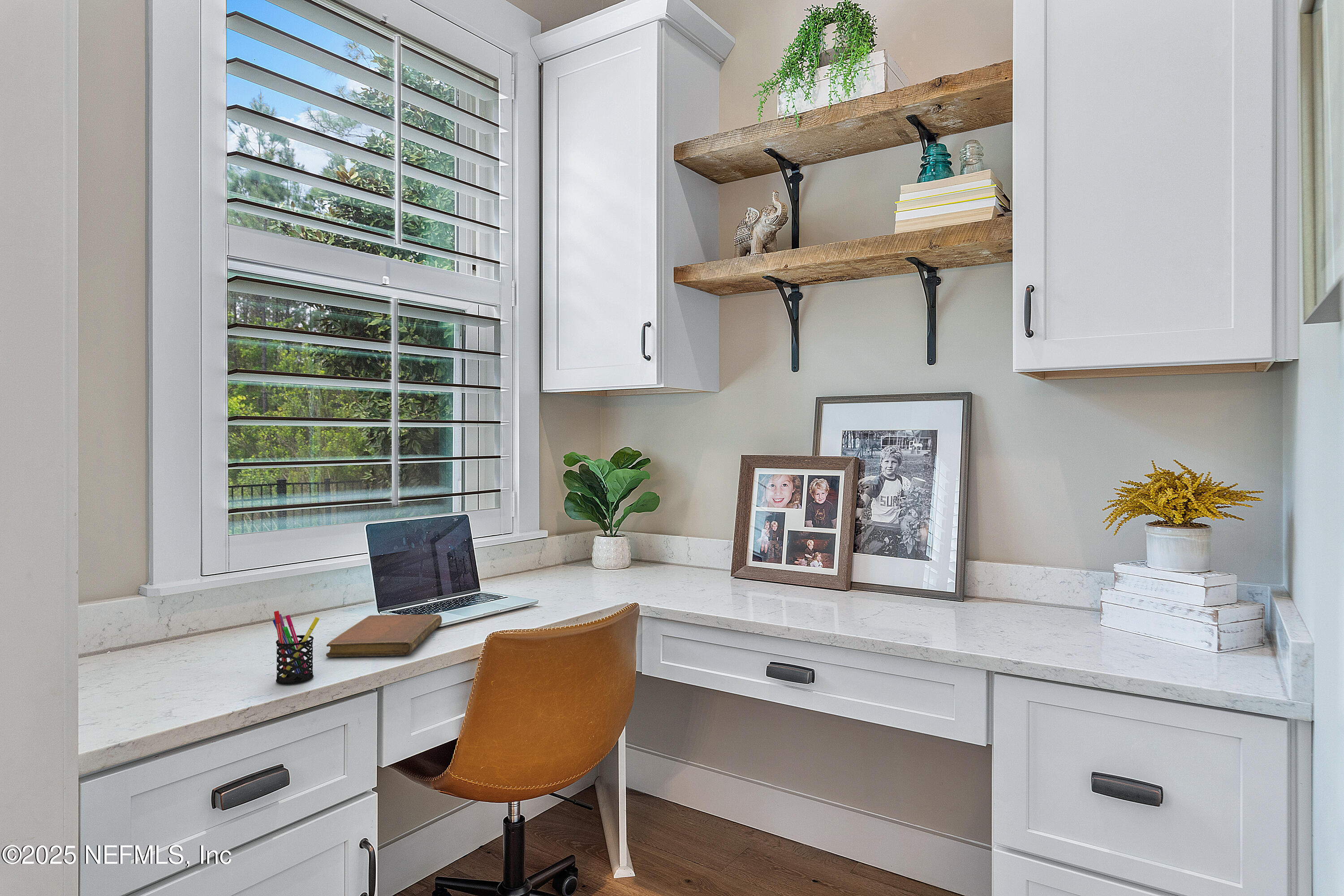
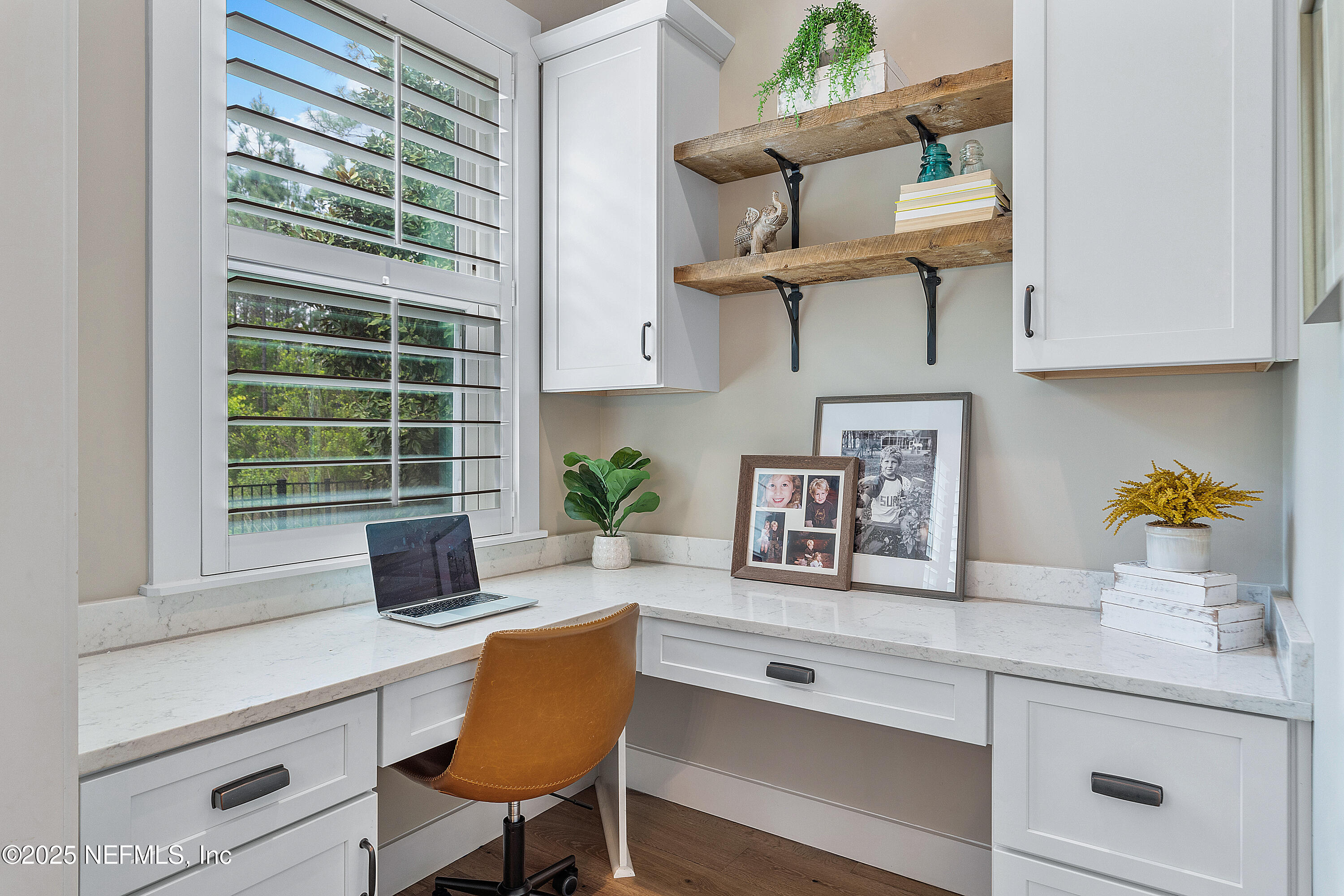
- notebook (388, 633)
- pen holder (291, 646)
